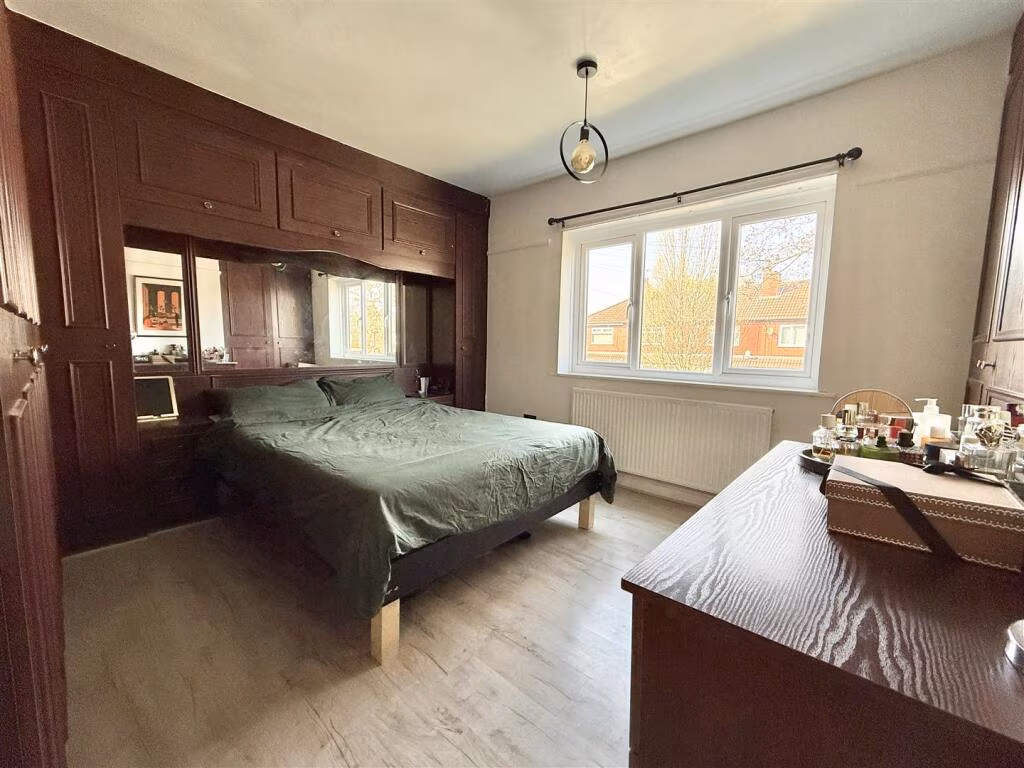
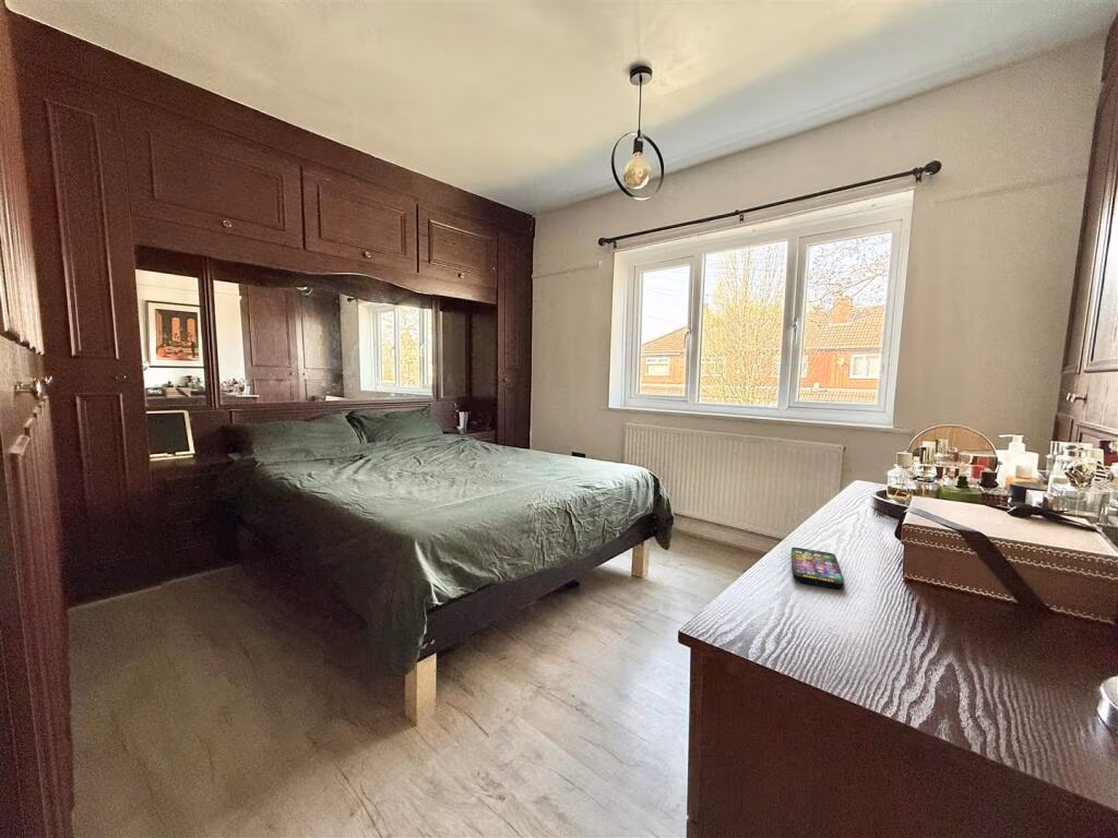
+ smartphone (814, 565)
